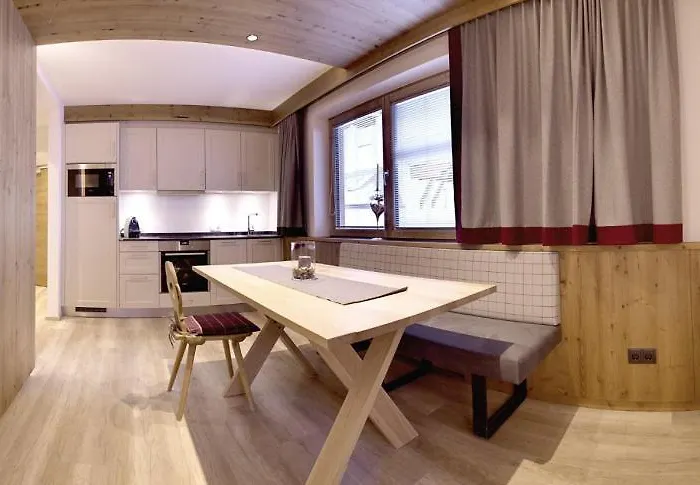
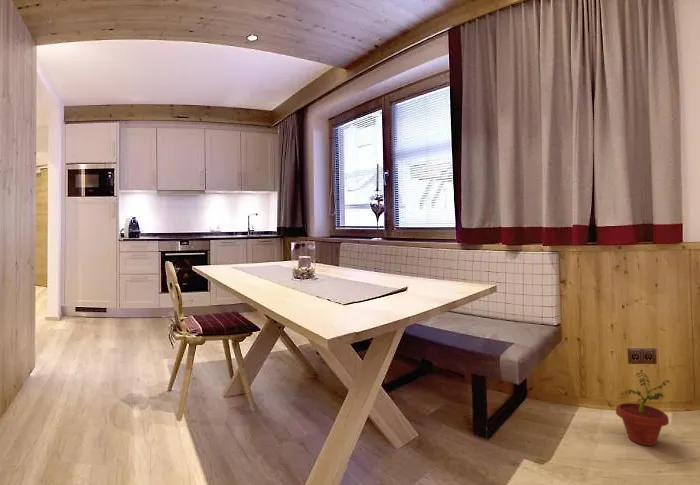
+ potted plant (643, 406)
